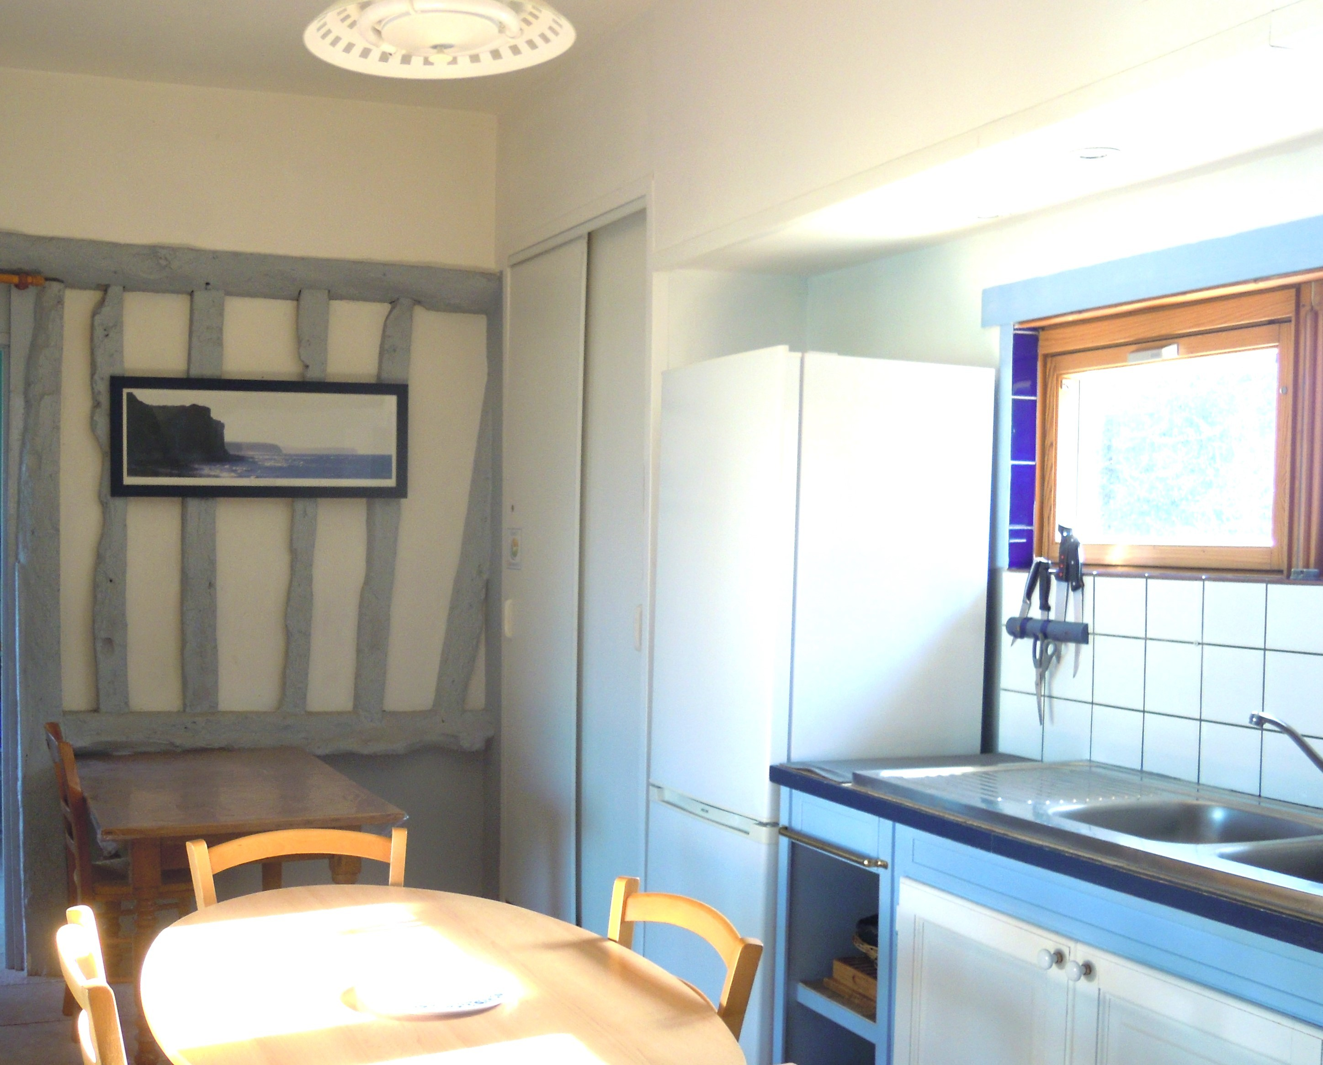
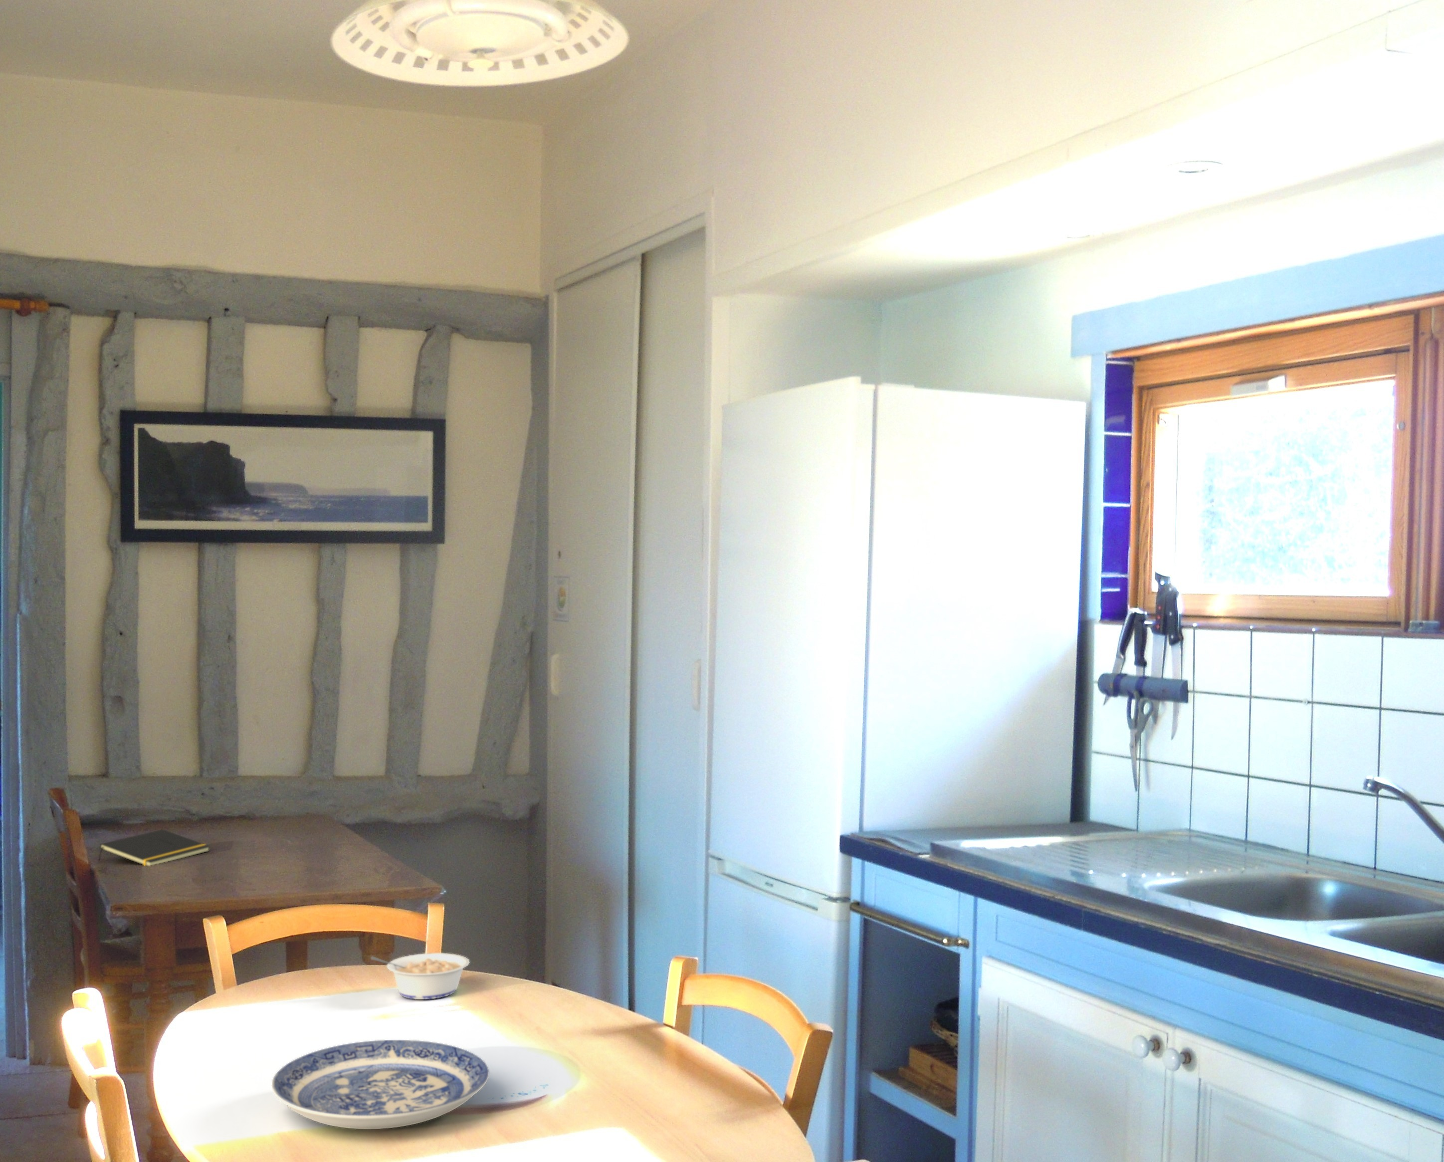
+ legume (424, 975)
+ plate (382, 1090)
+ notepad (155, 848)
